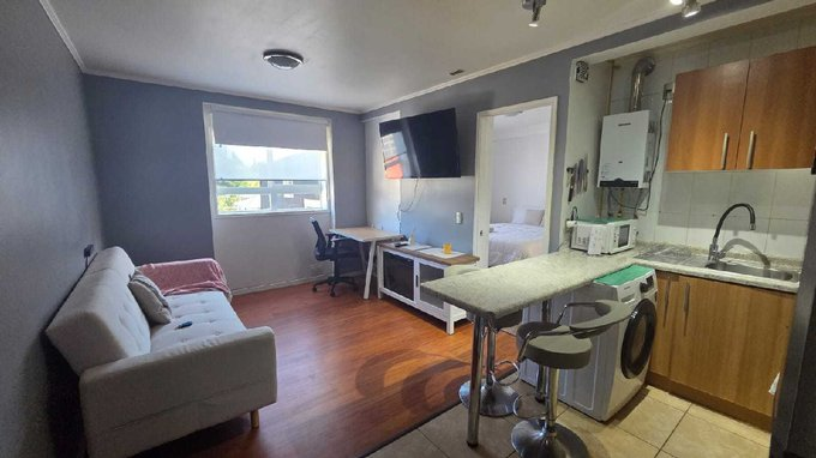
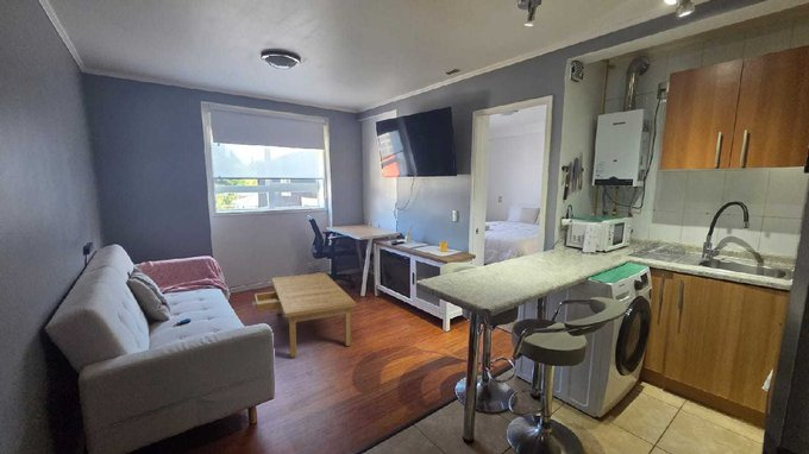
+ coffee table (309, 308)
